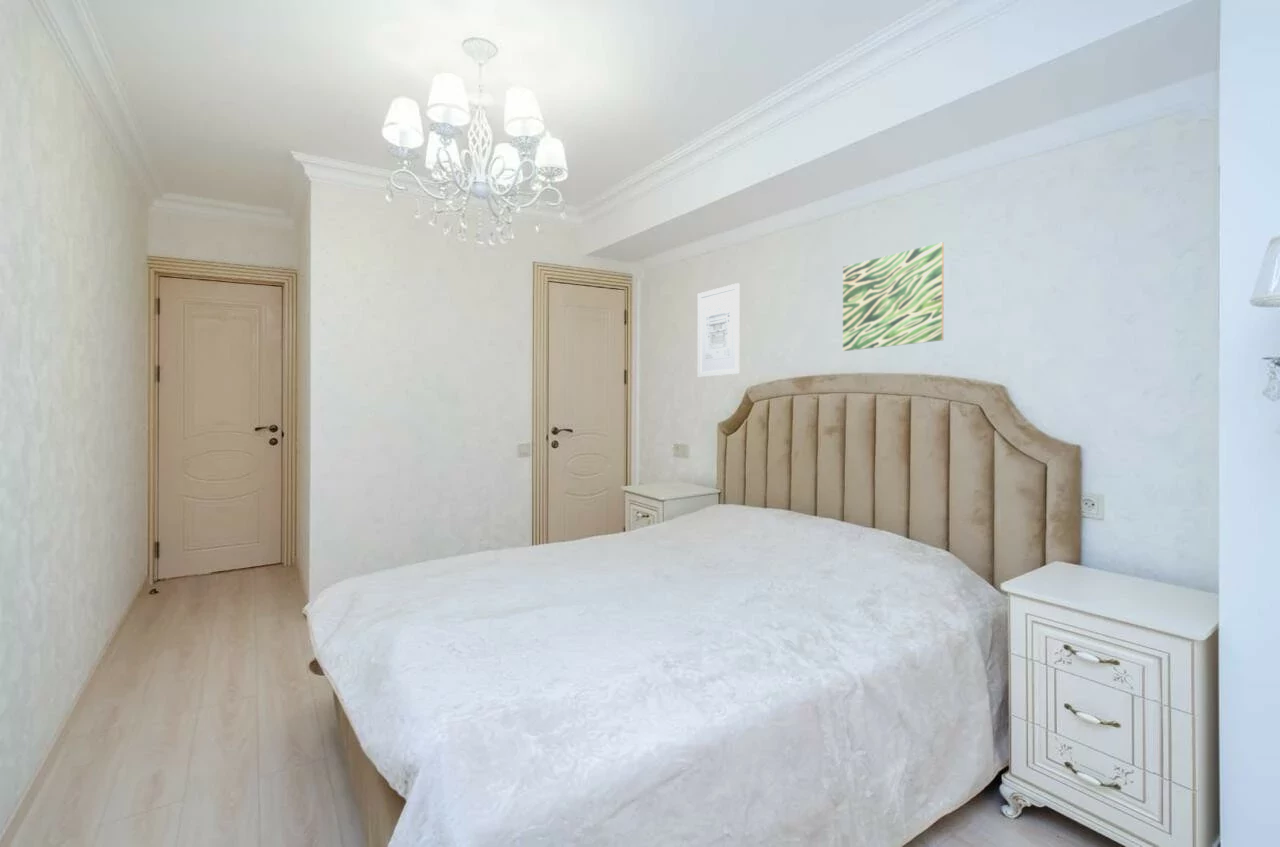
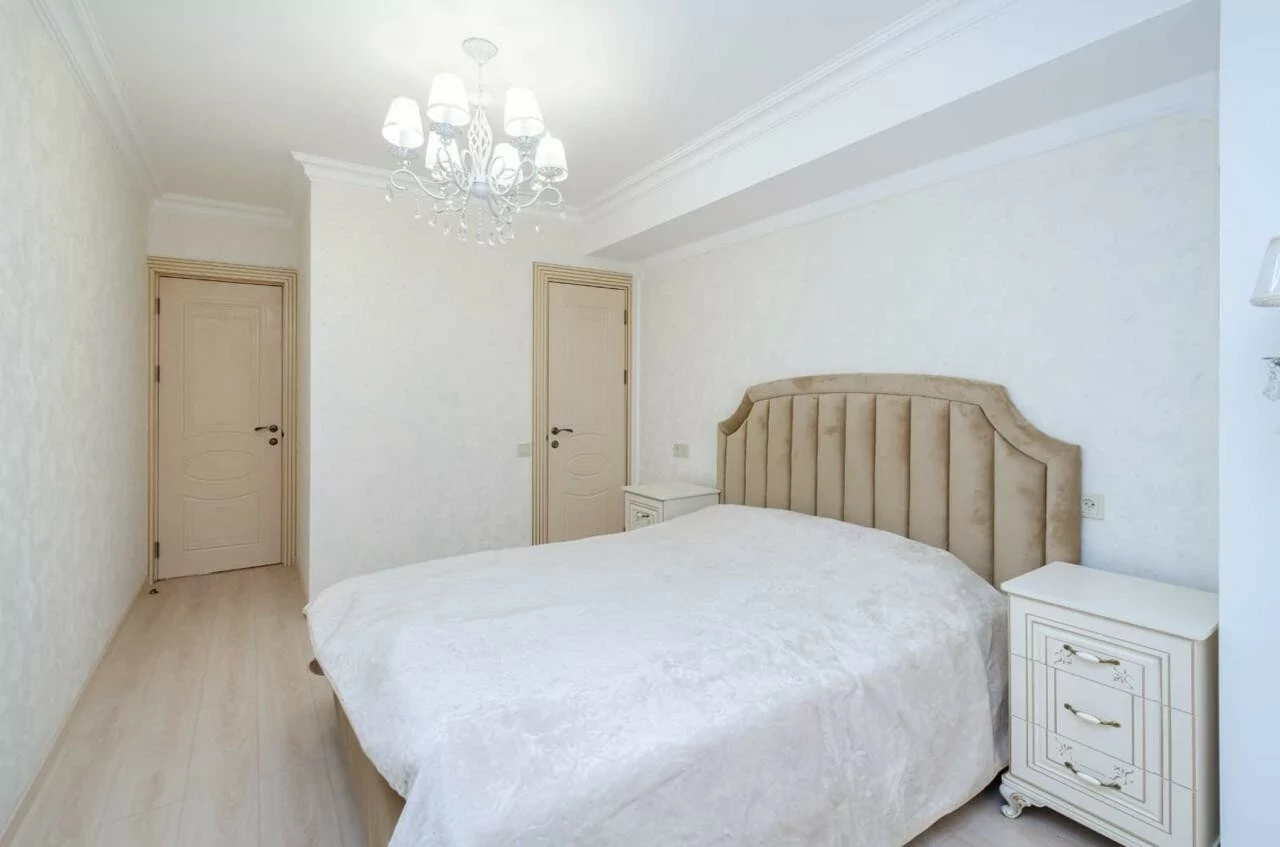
- wall art (889, 300)
- wall art (717, 332)
